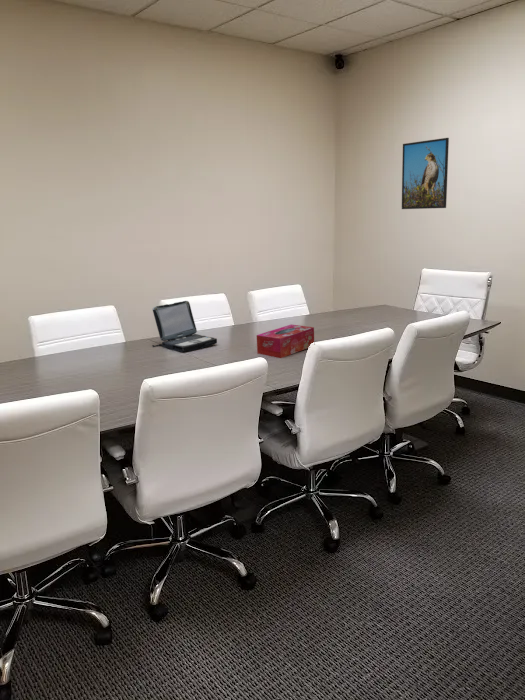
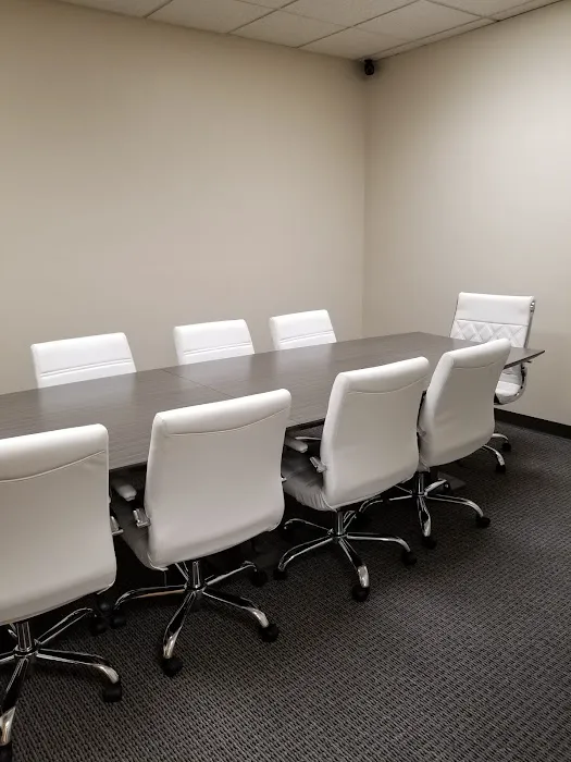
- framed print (424, 175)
- laptop (183, 325)
- tissue box (286, 340)
